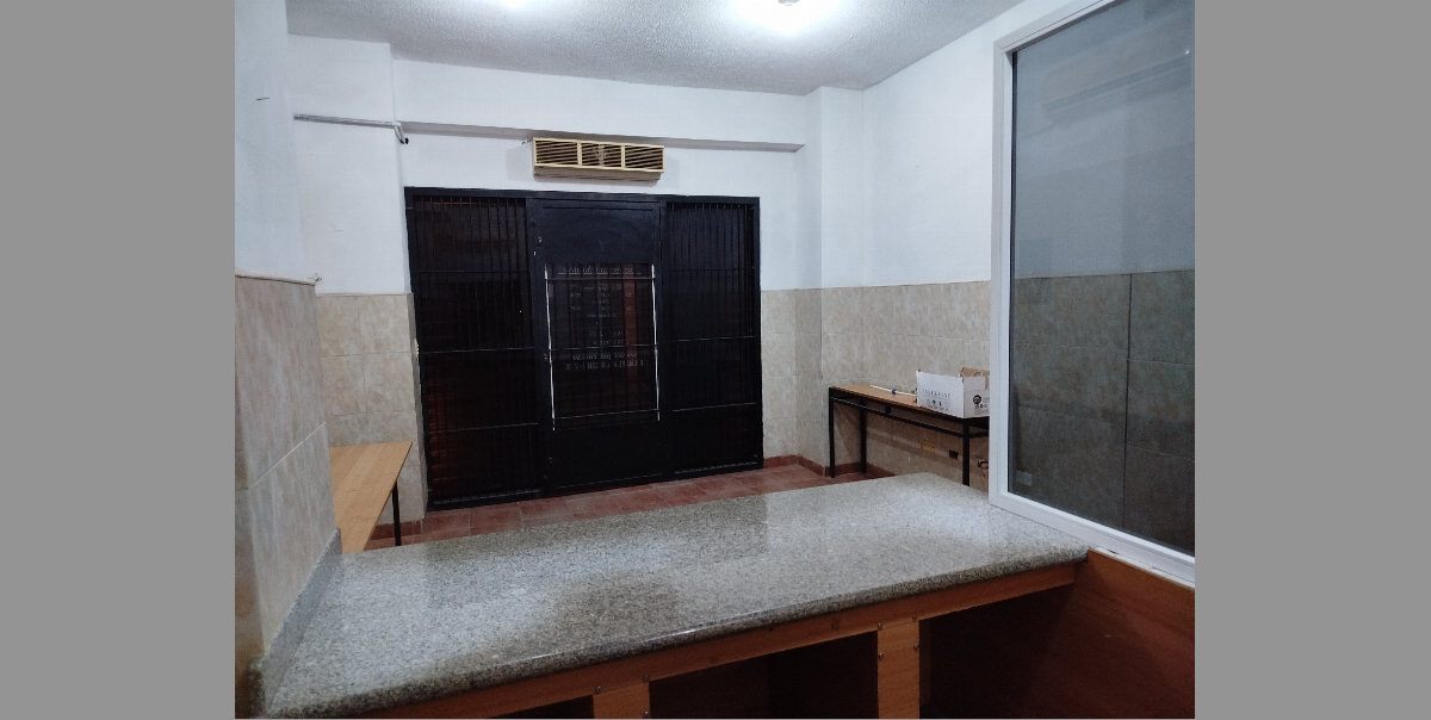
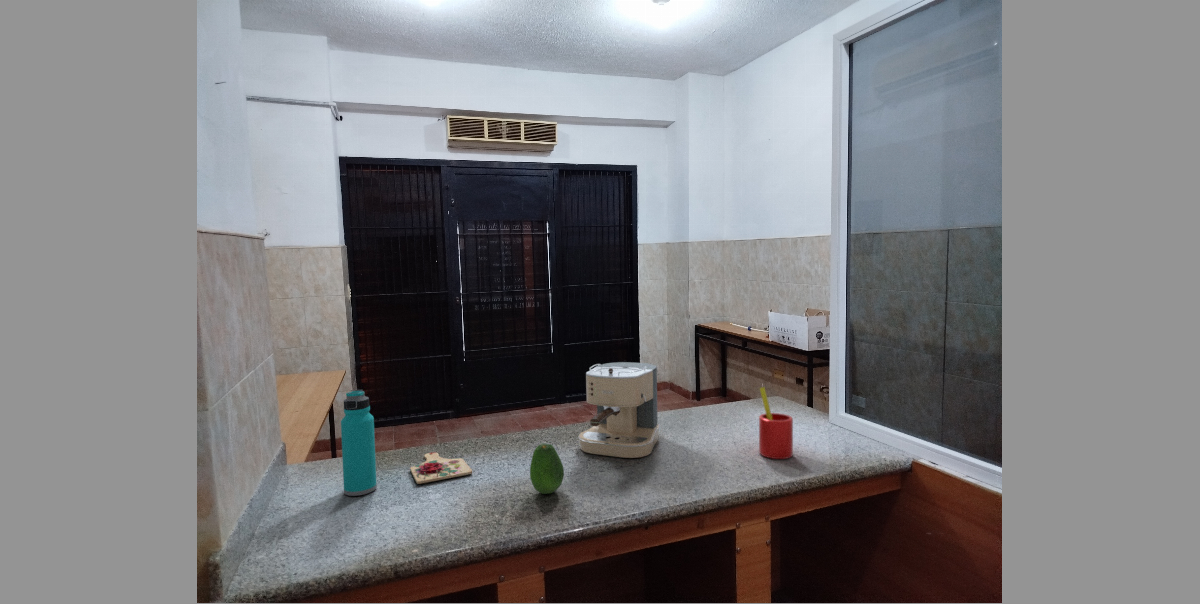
+ fruit (546, 468)
+ water bottle (358, 440)
+ straw (773, 421)
+ cutting board (437, 461)
+ coffee maker (617, 406)
